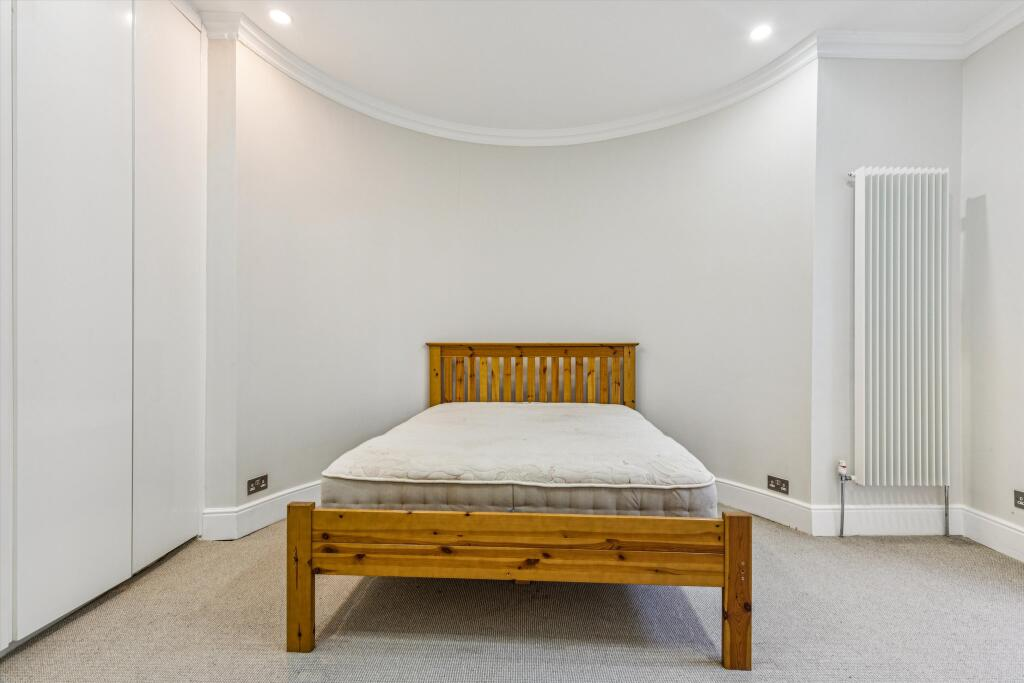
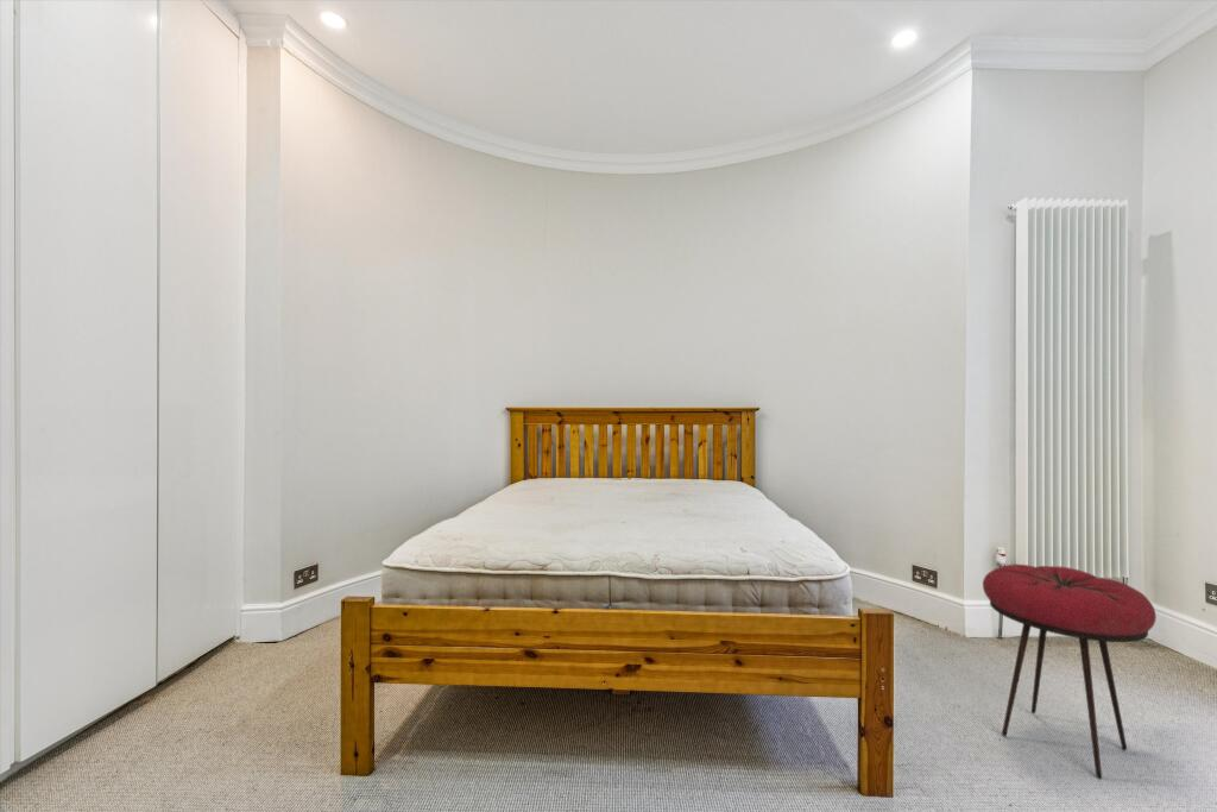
+ stool (1080, 653)
